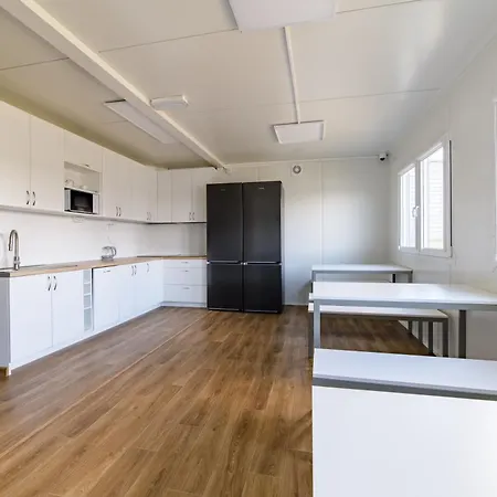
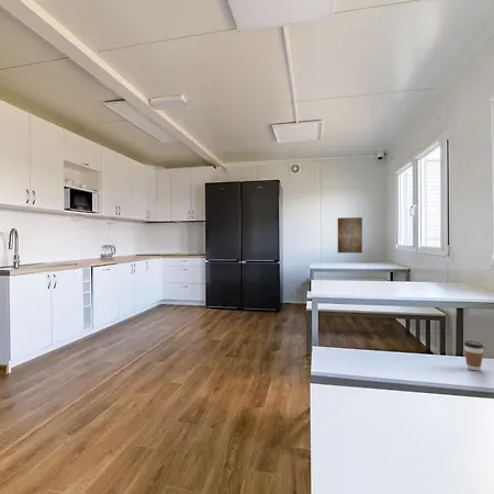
+ wall art (349, 235)
+ coffee cup (473, 355)
